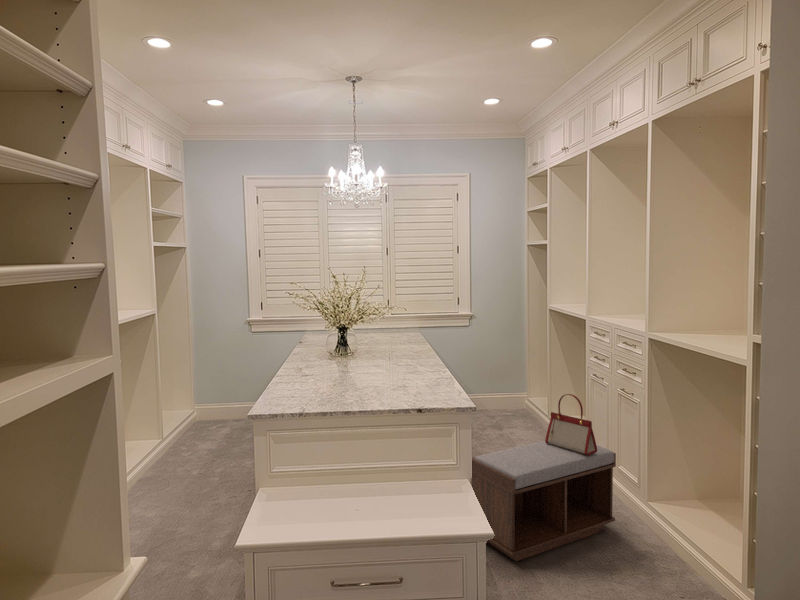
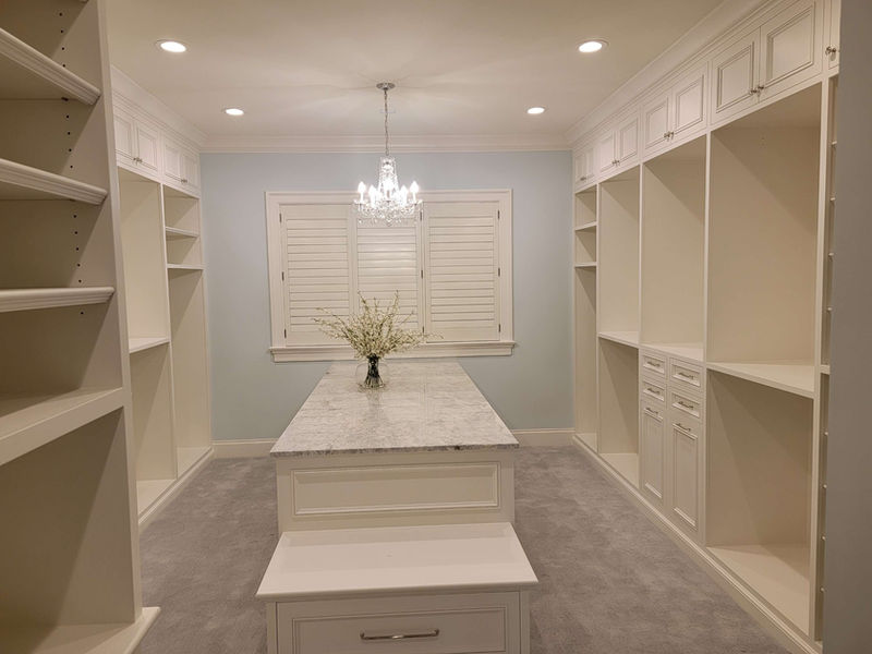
- handbag (570, 421)
- bench (543, 492)
